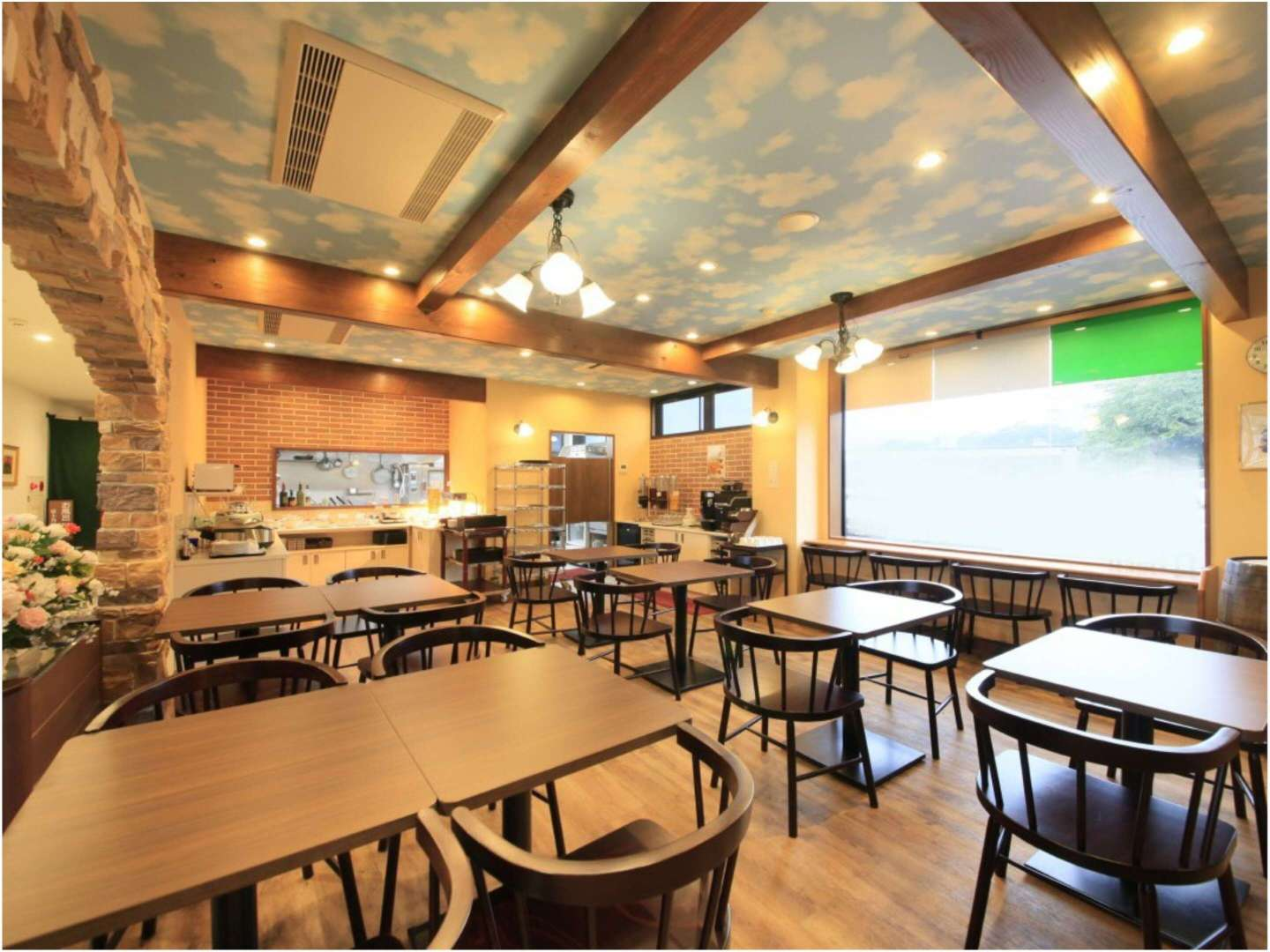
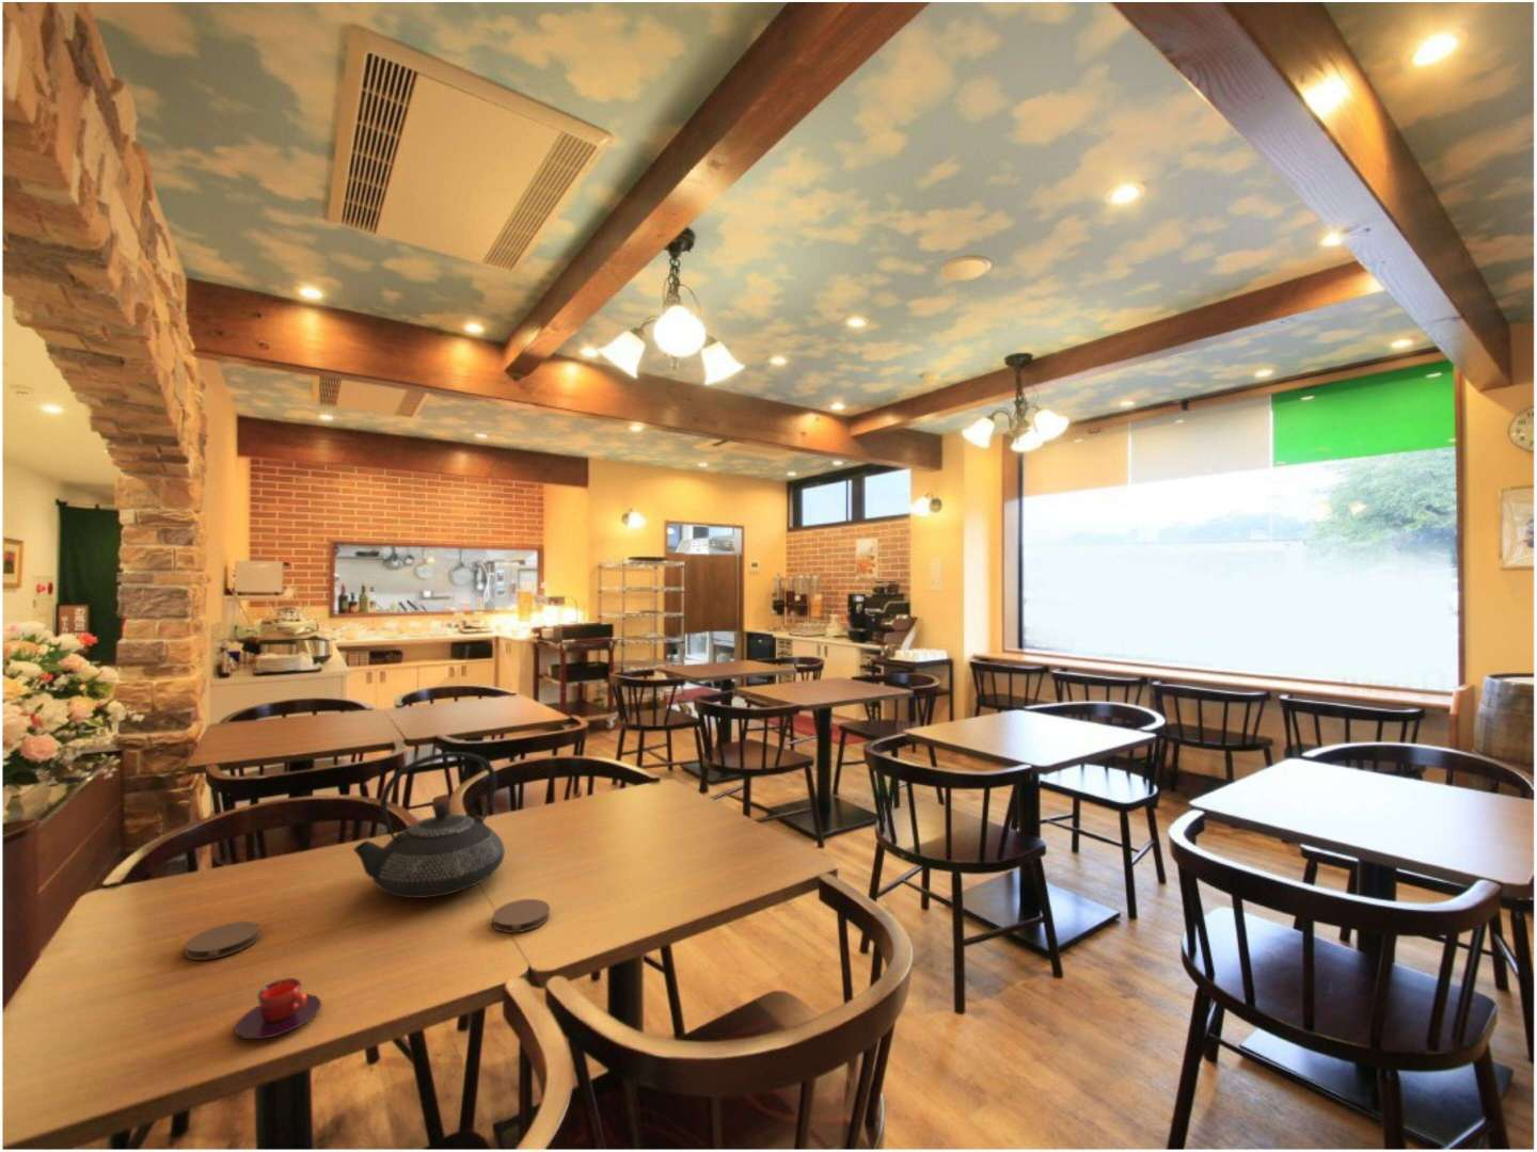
+ coaster (223, 940)
+ teapot (432, 819)
+ teacup (278, 1003)
+ coaster (520, 914)
